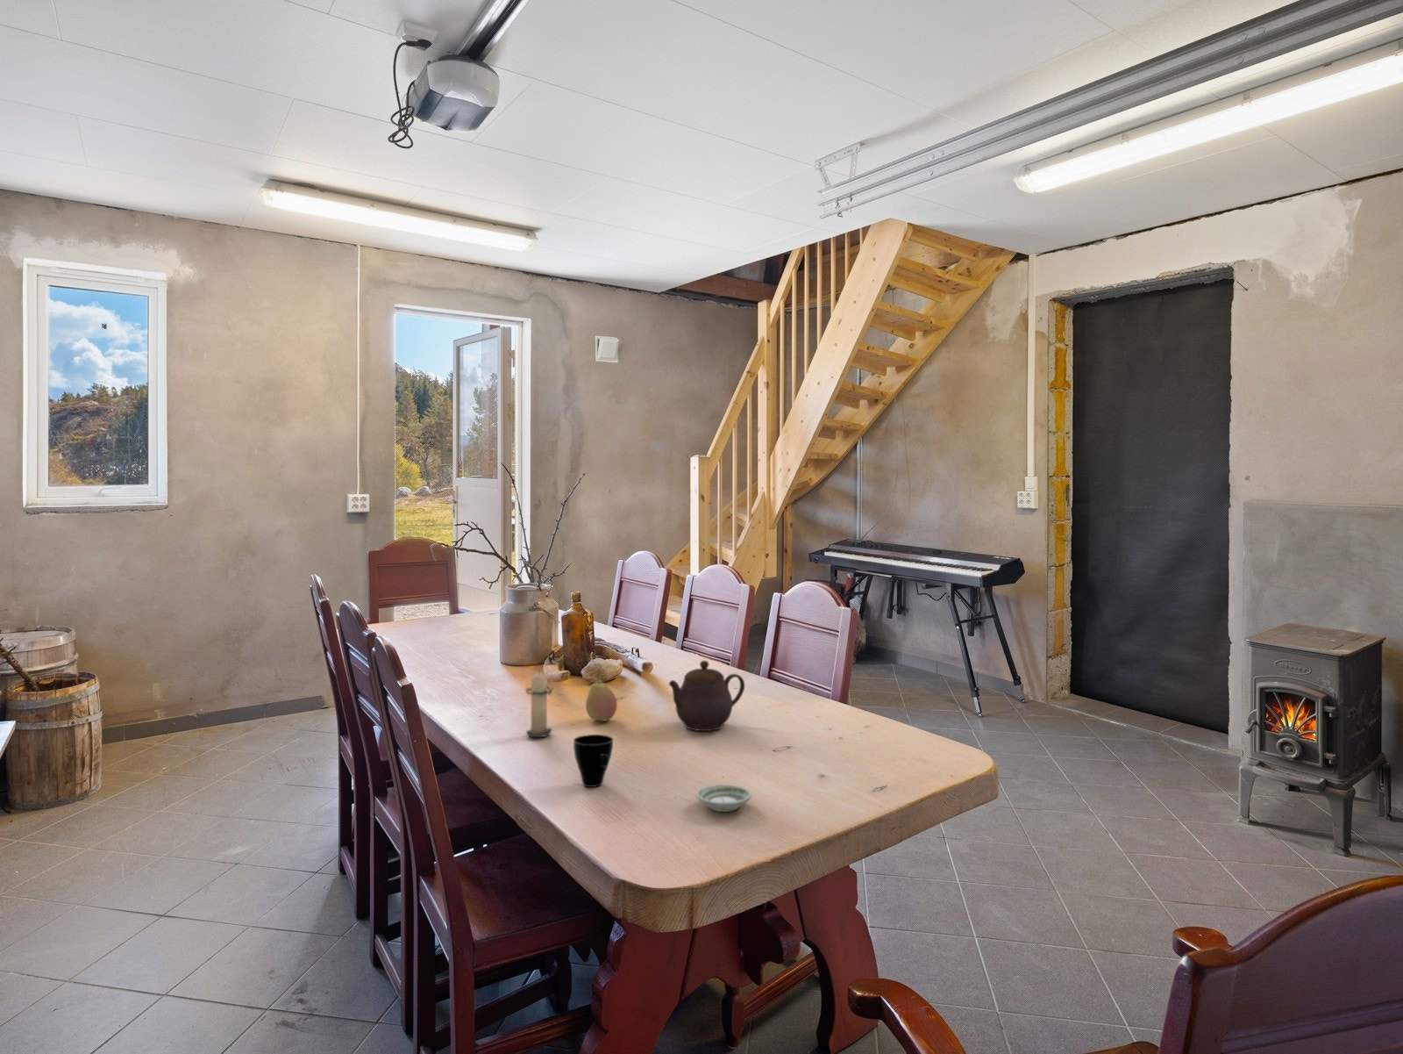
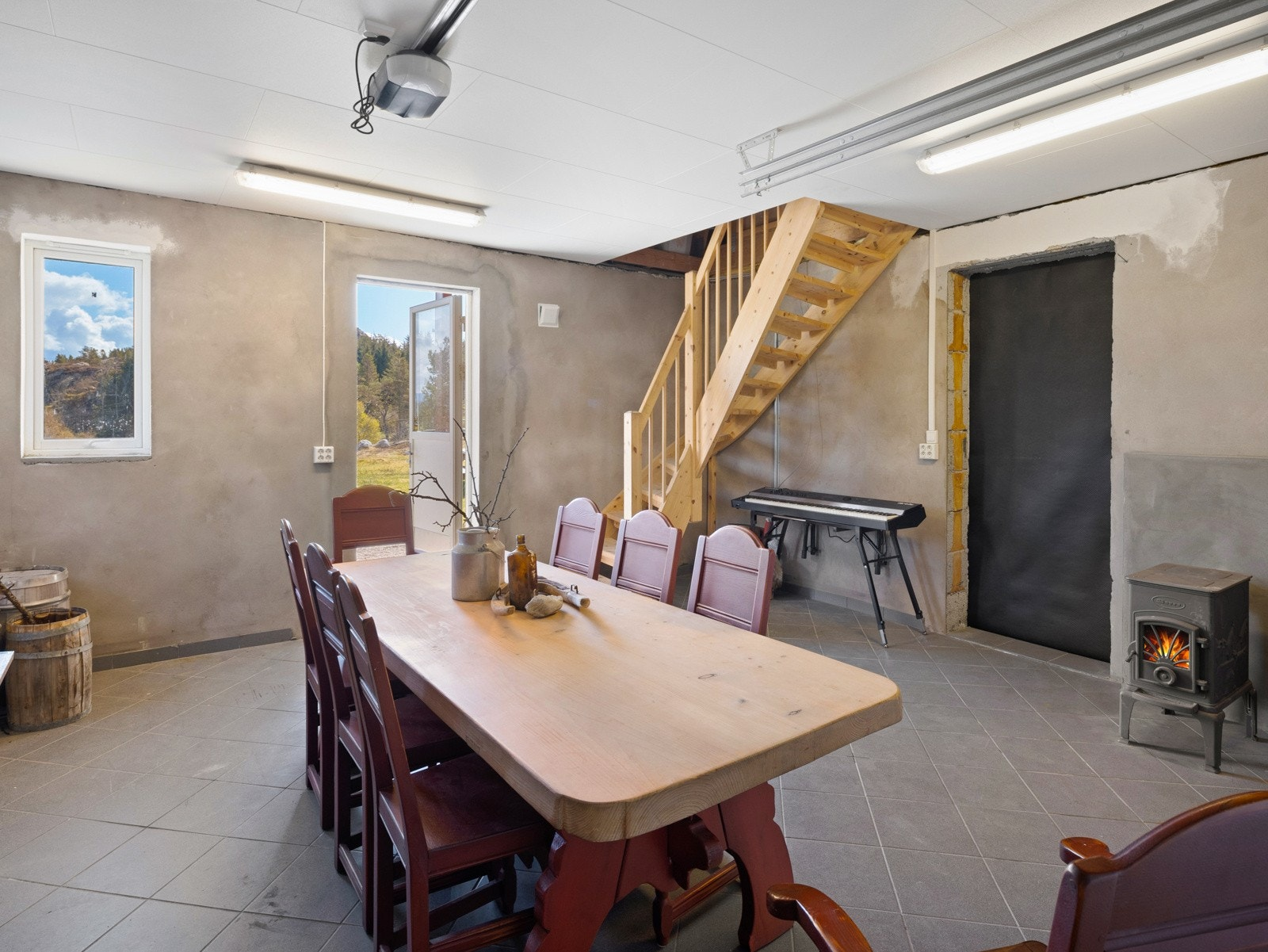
- teapot (707, 692)
- cup (595, 764)
- fruit (601, 695)
- candle (539, 701)
- saucer (724, 799)
